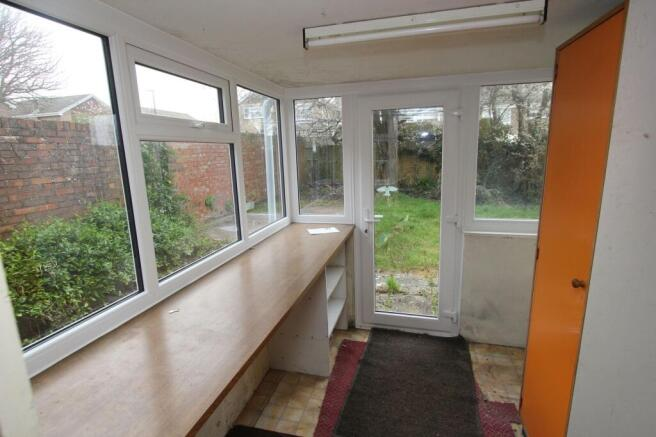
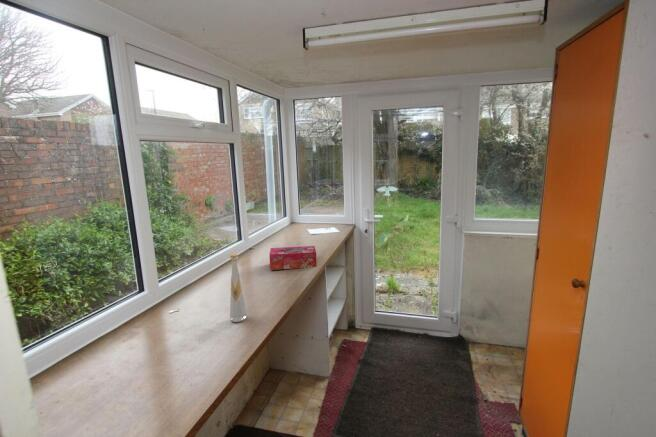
+ tissue box (293, 257)
+ bottle (236, 287)
